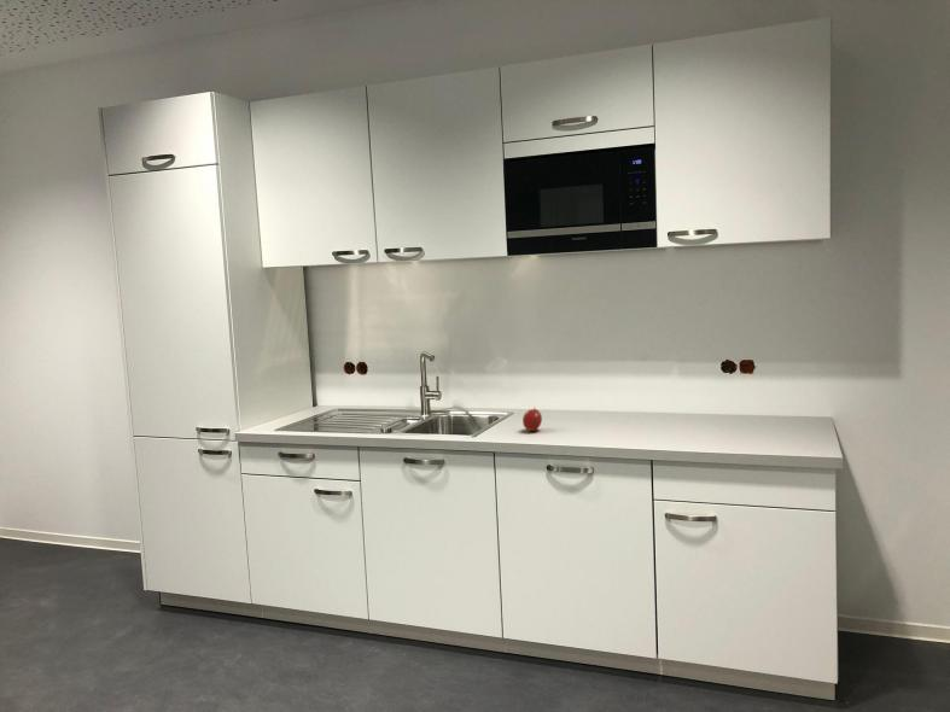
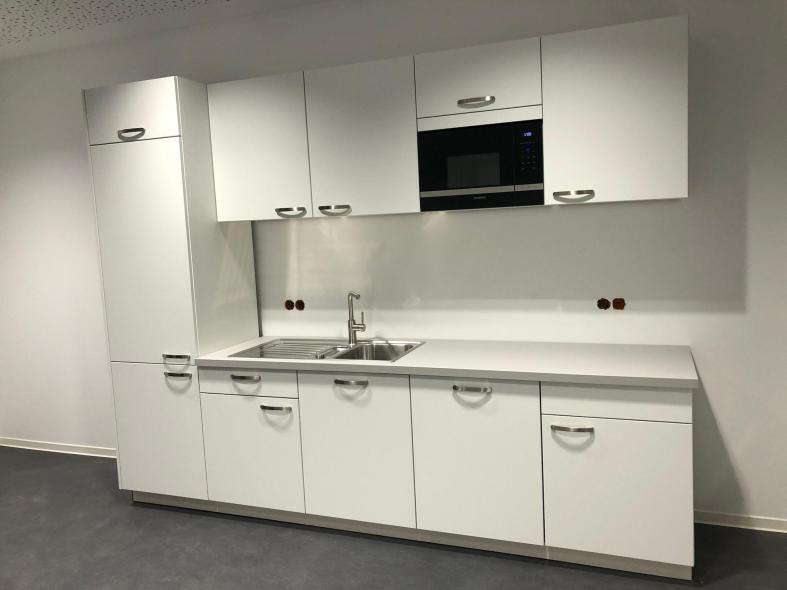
- fruit (532, 418)
